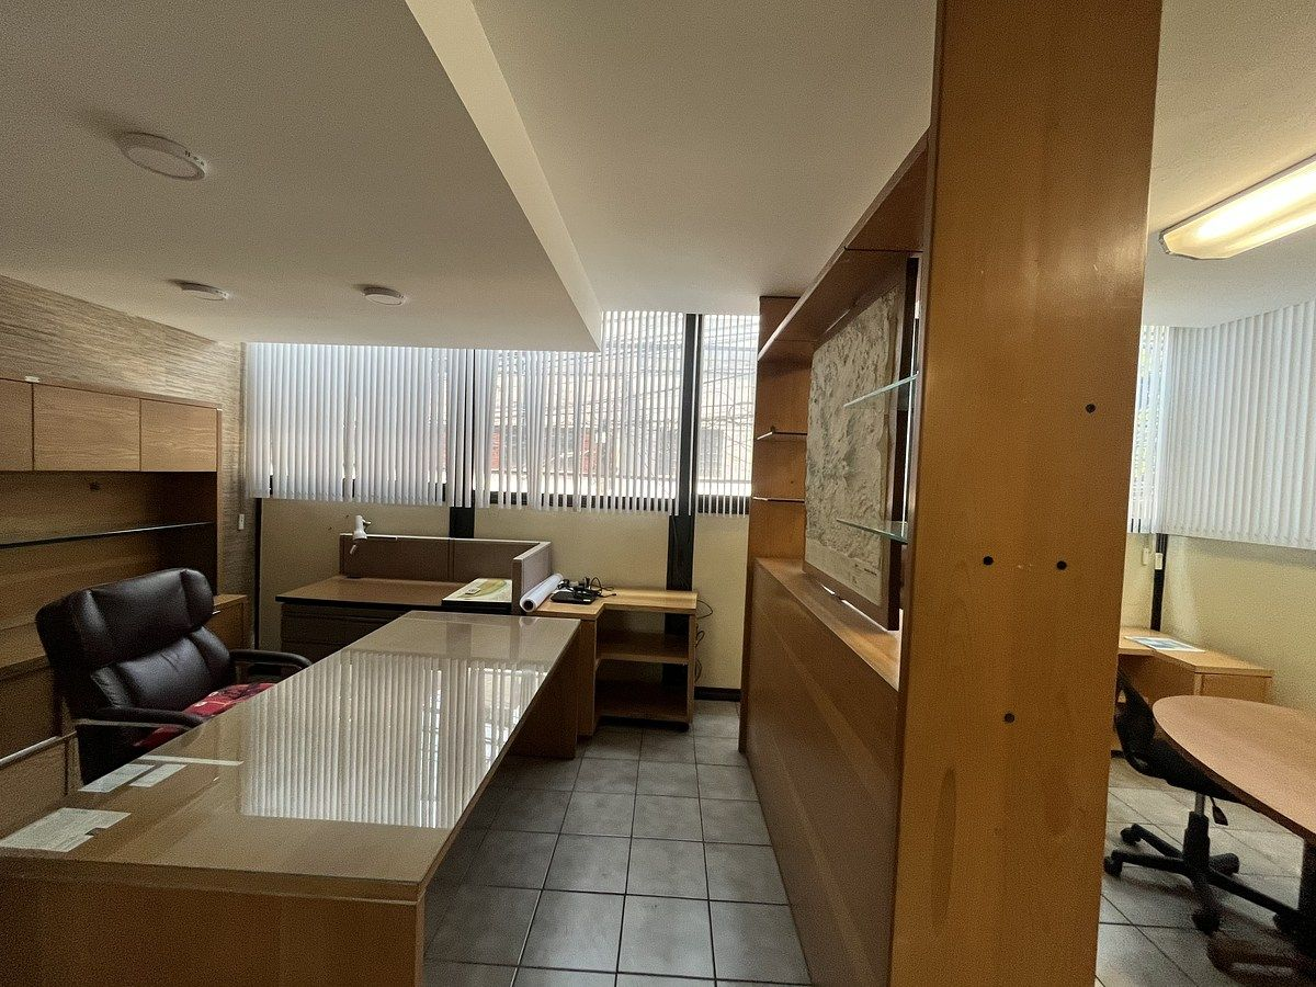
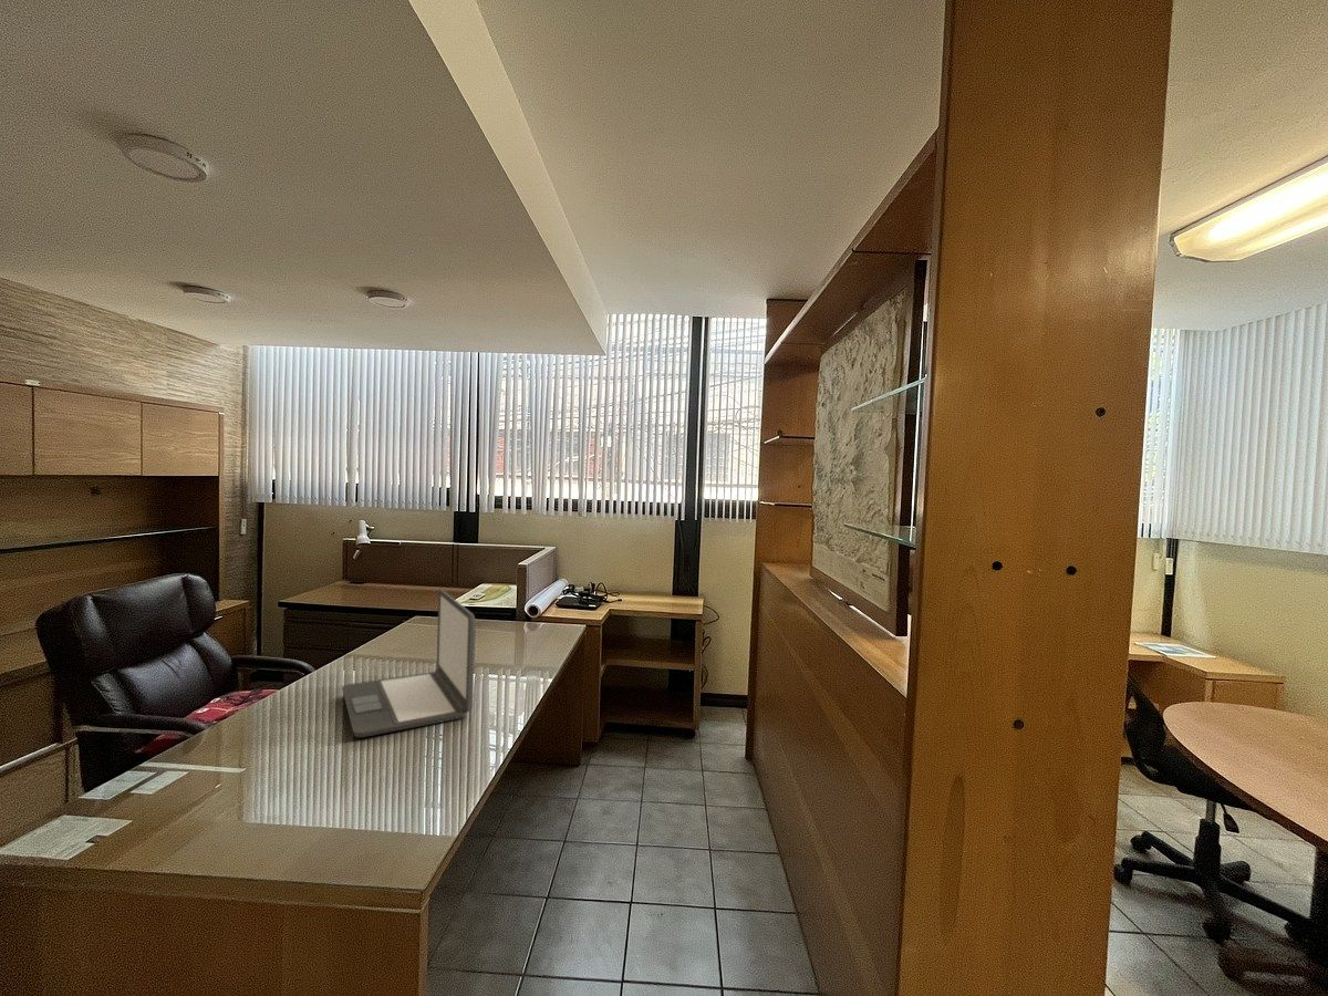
+ laptop (408, 675)
